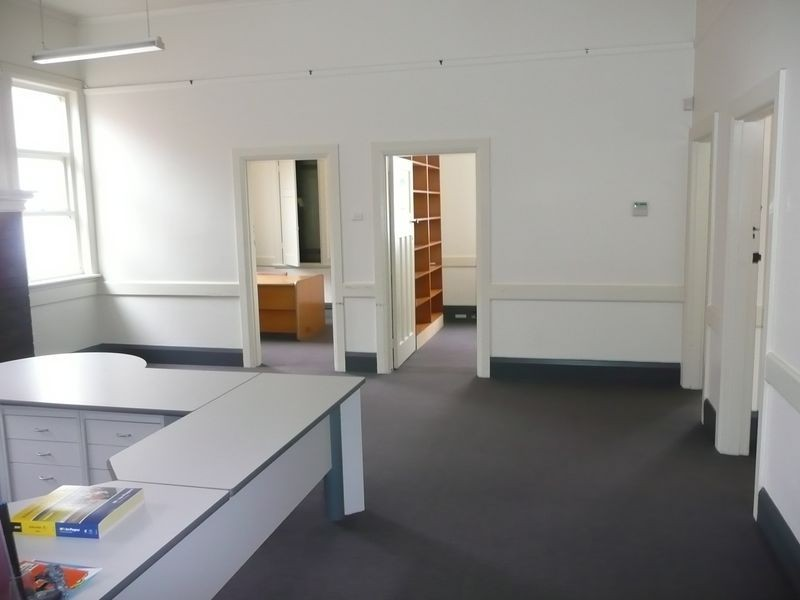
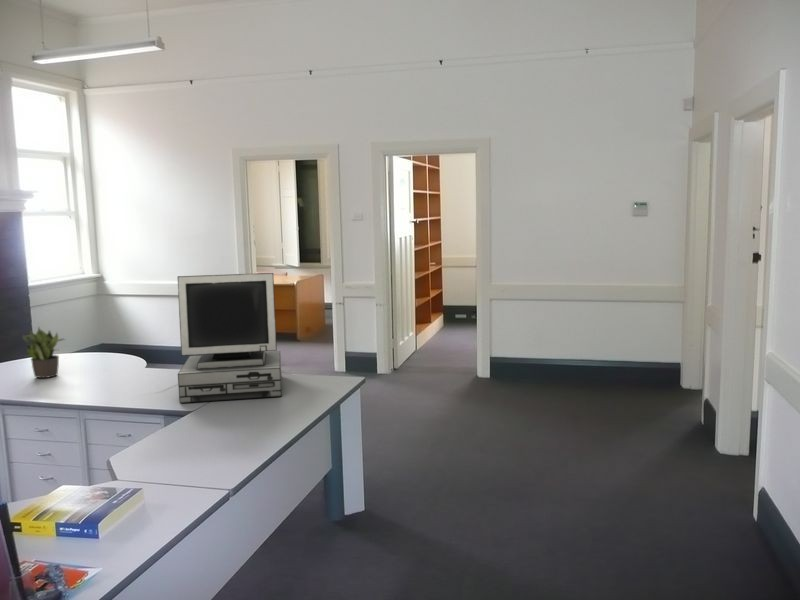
+ potted plant (46, 350)
+ monitor (231, 330)
